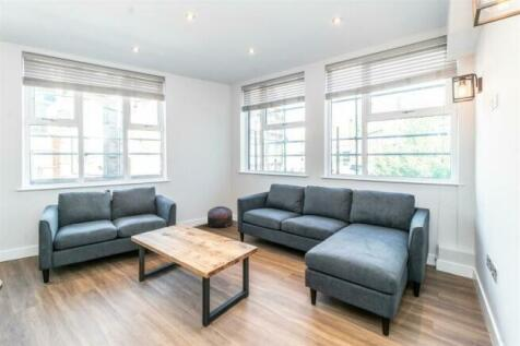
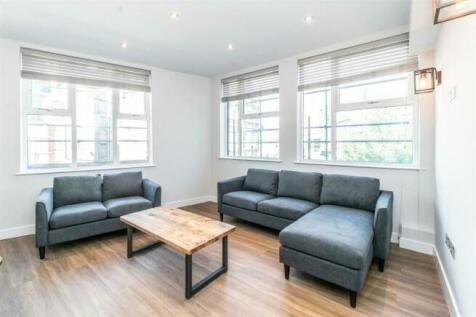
- pouf (220, 215)
